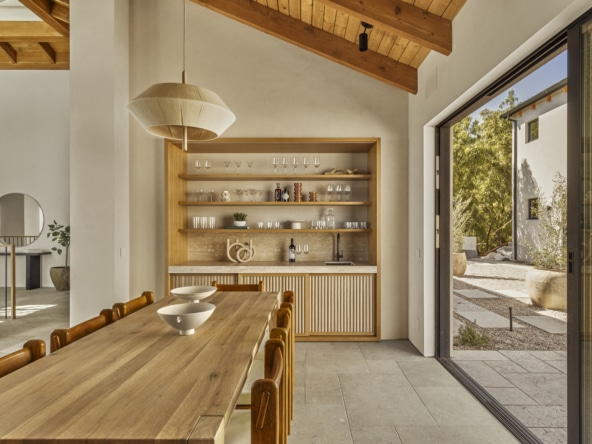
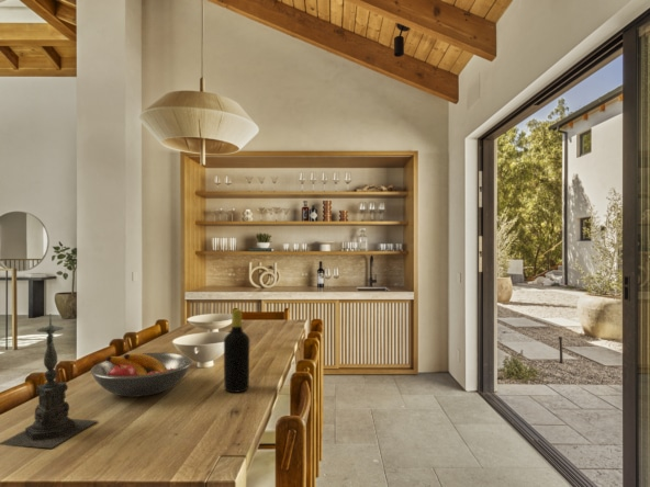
+ bottle (236, 349)
+ fruit bowl (143, 373)
+ candle holder (51, 371)
